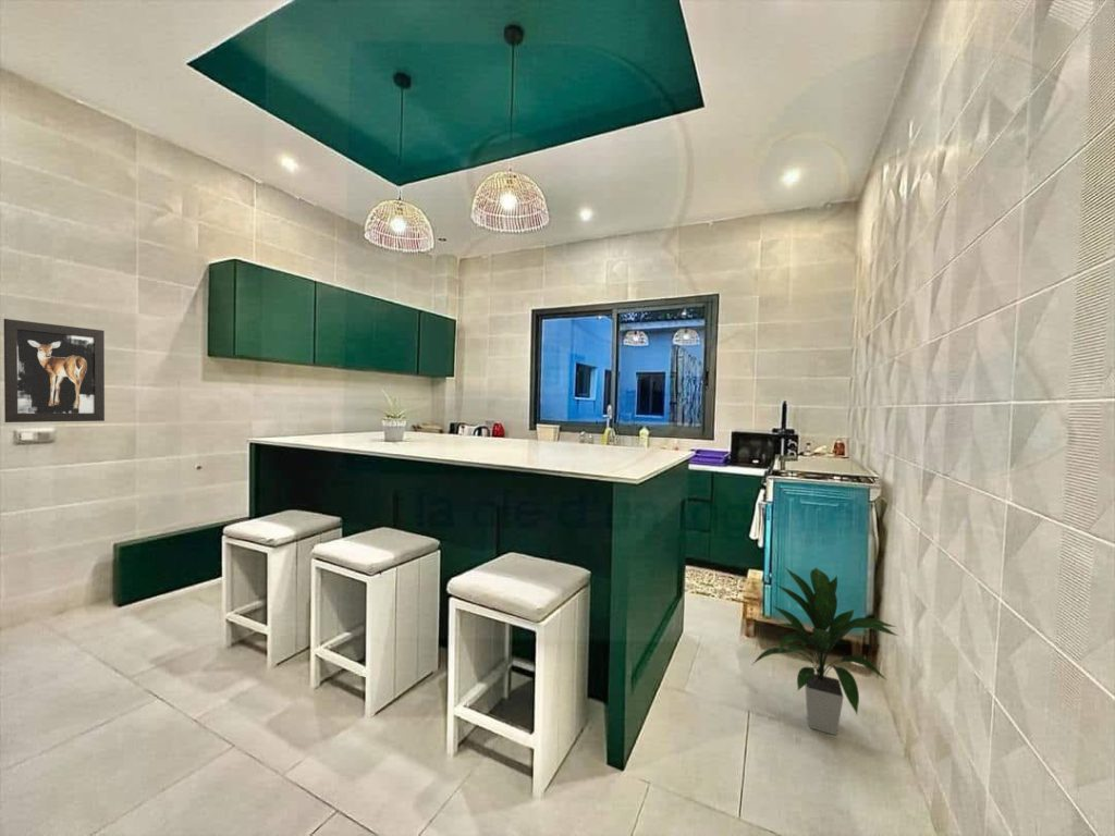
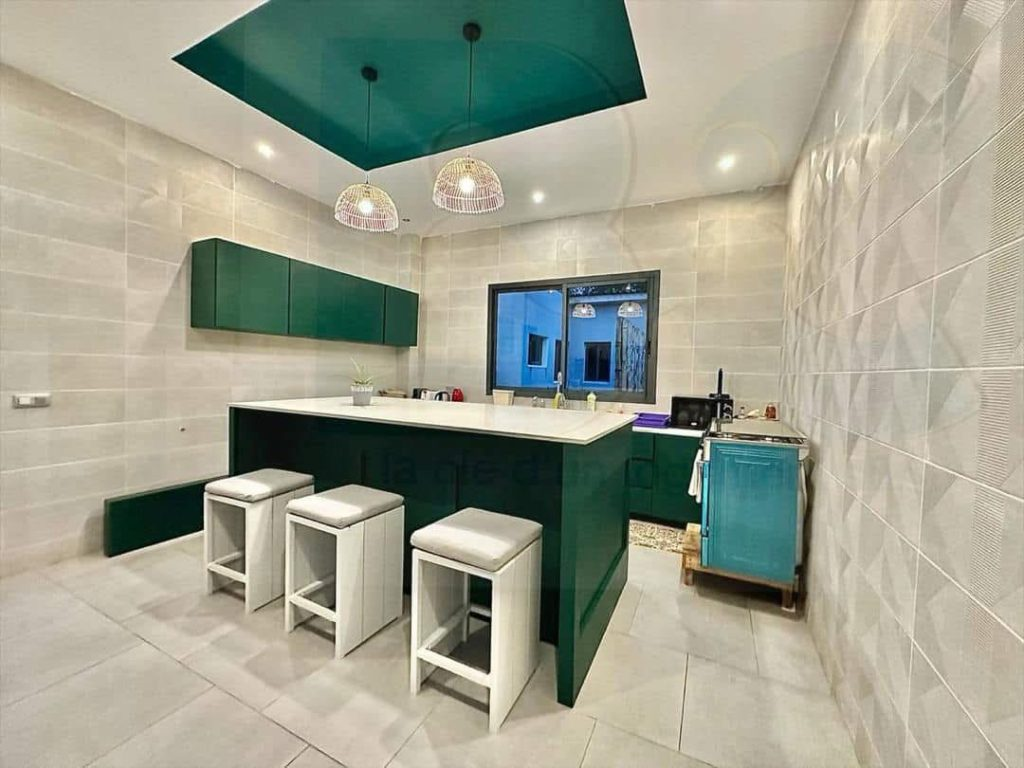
- indoor plant (818, 644)
- wall art (57, 373)
